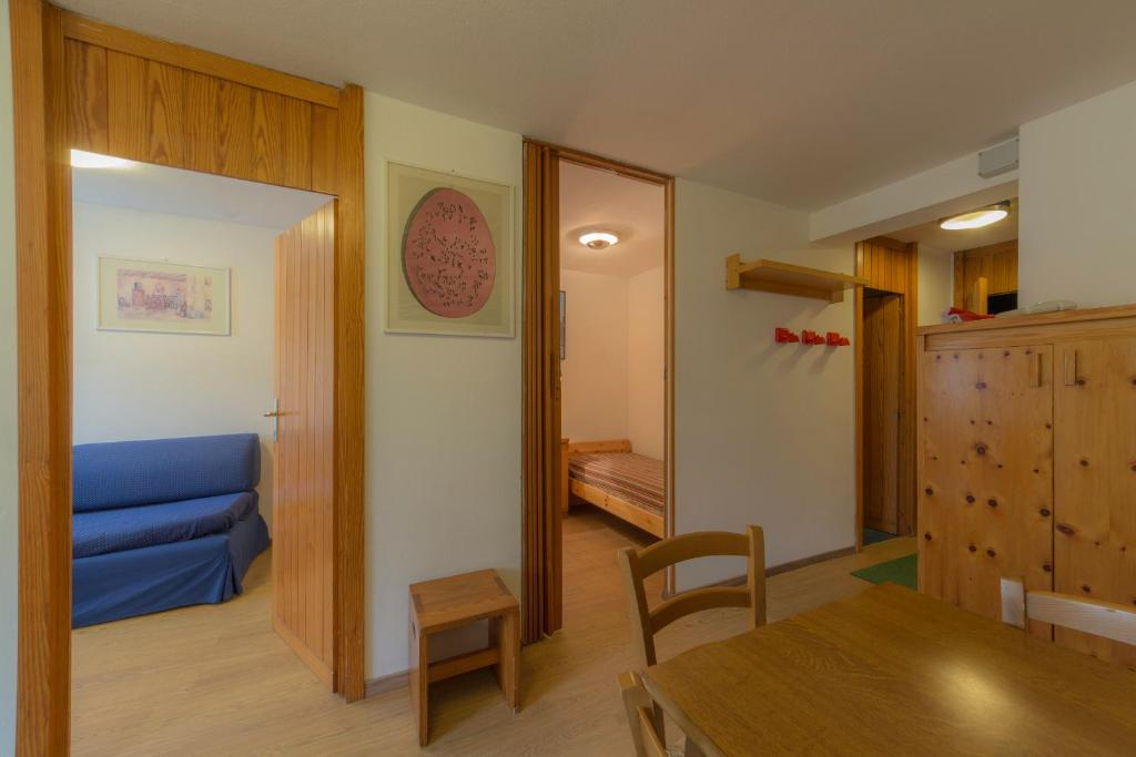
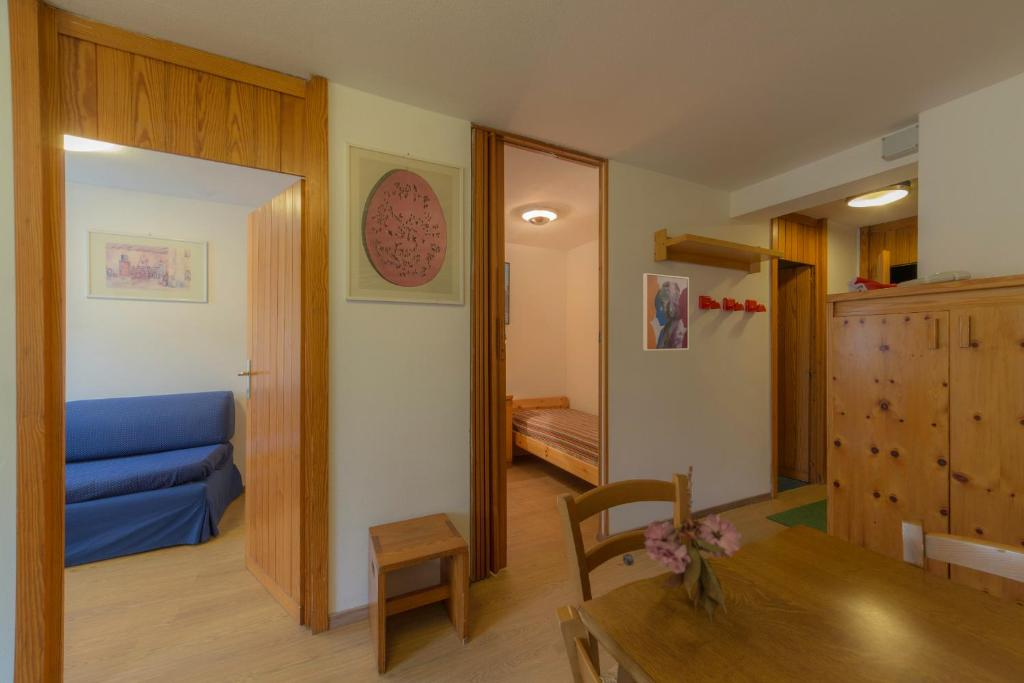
+ flower (685, 535)
+ wall art (666, 312)
